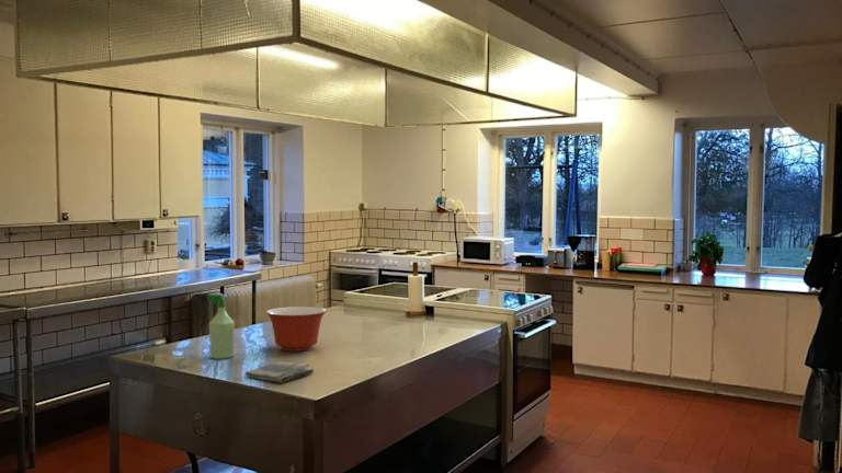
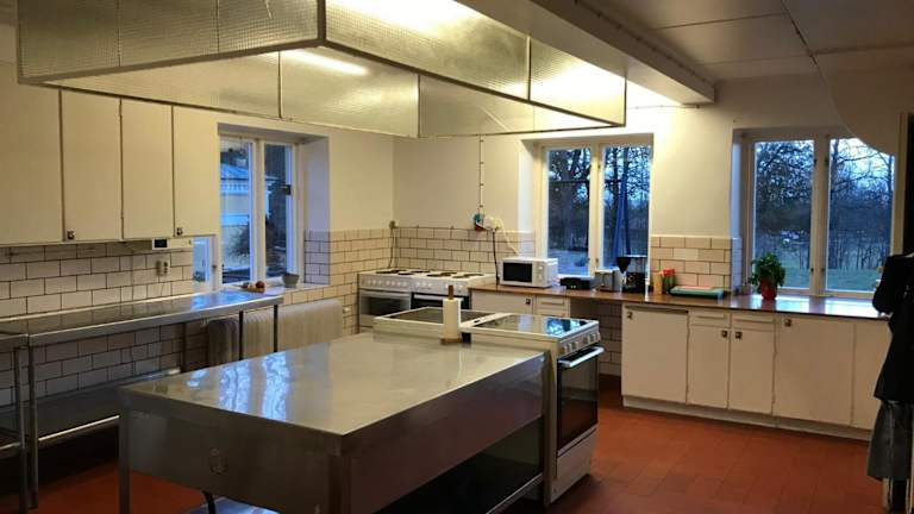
- spray bottle (221, 325)
- mixing bowl (296, 328)
- dish towel (280, 370)
